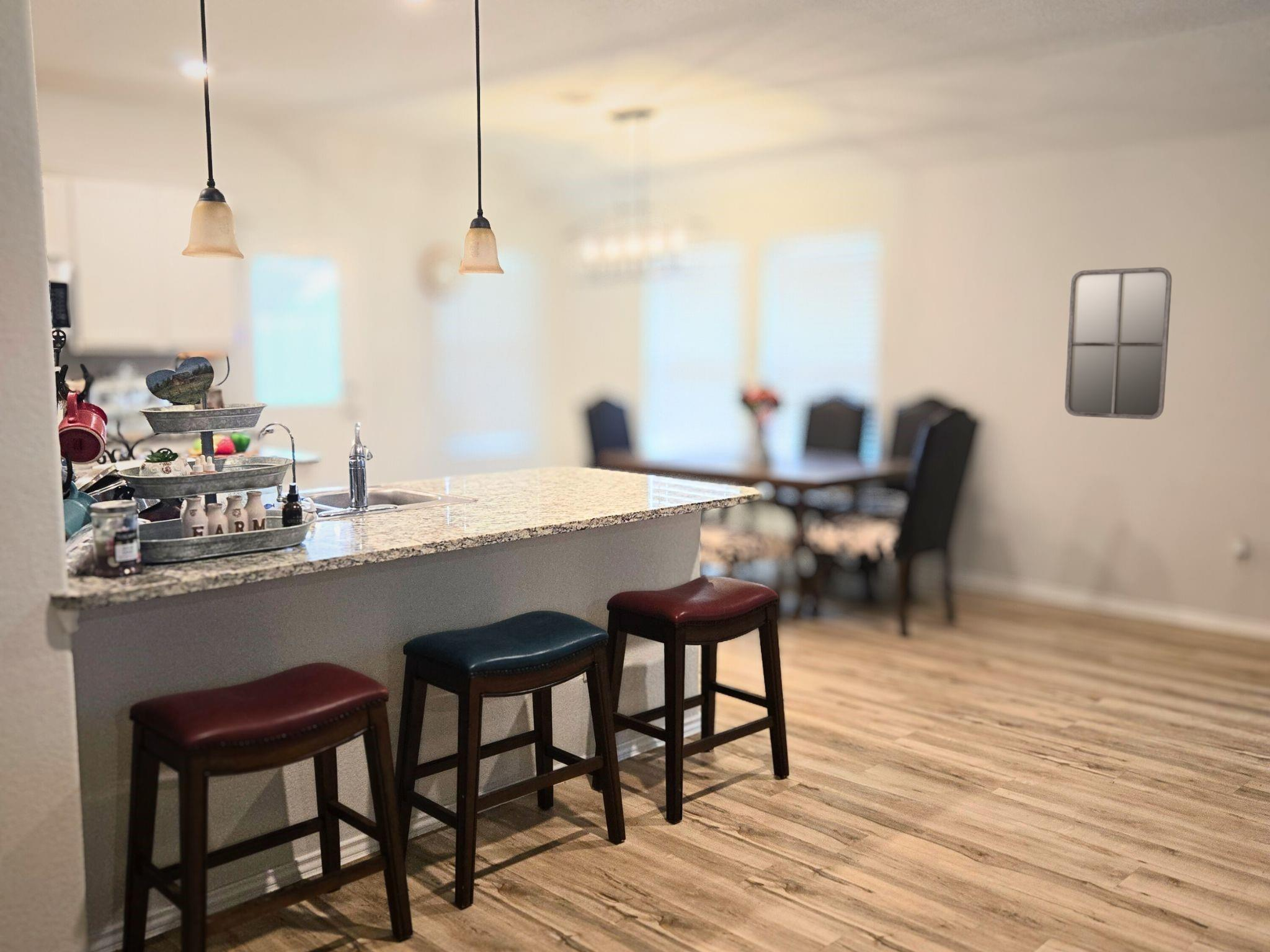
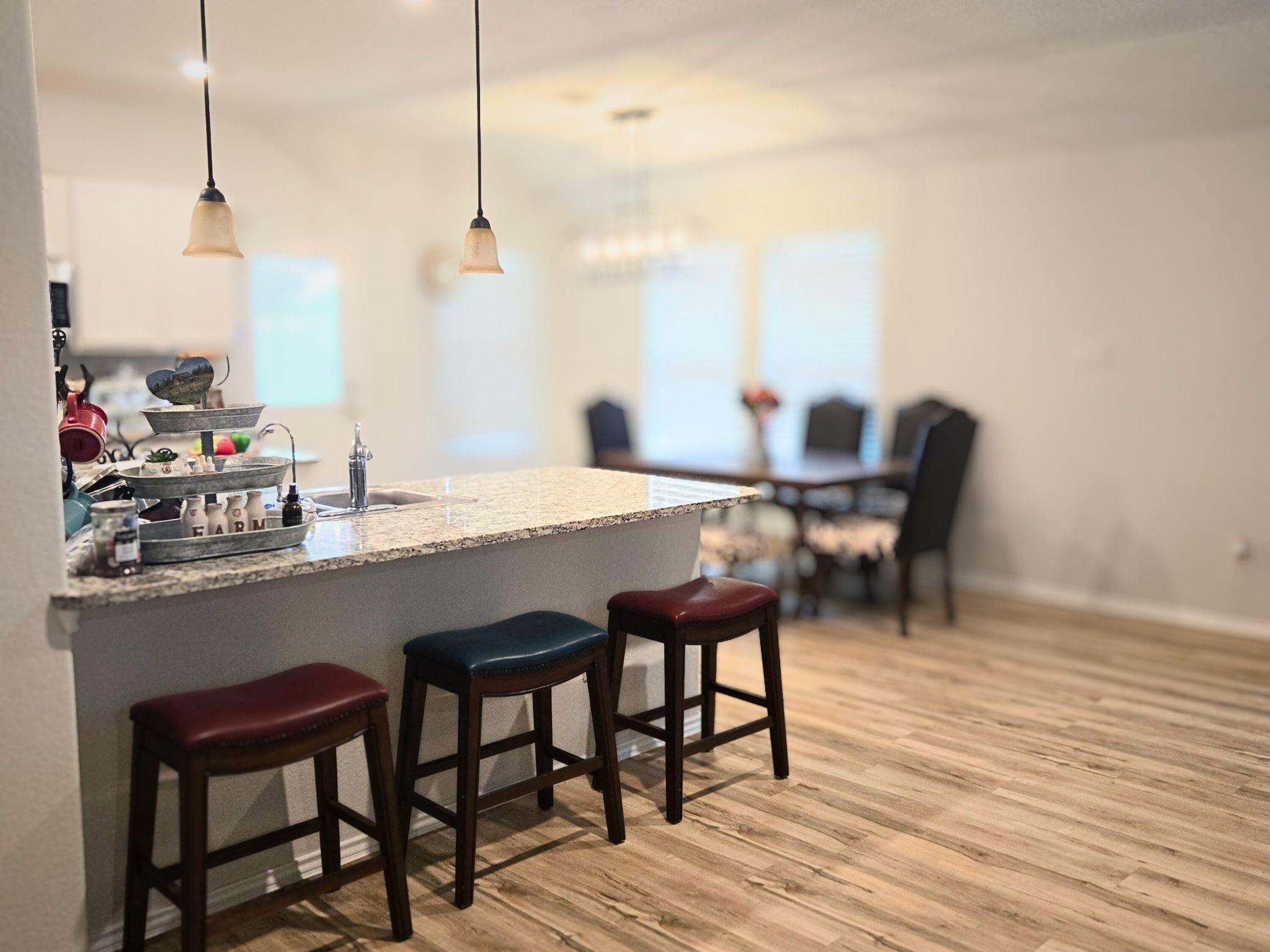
- home mirror (1116, 343)
